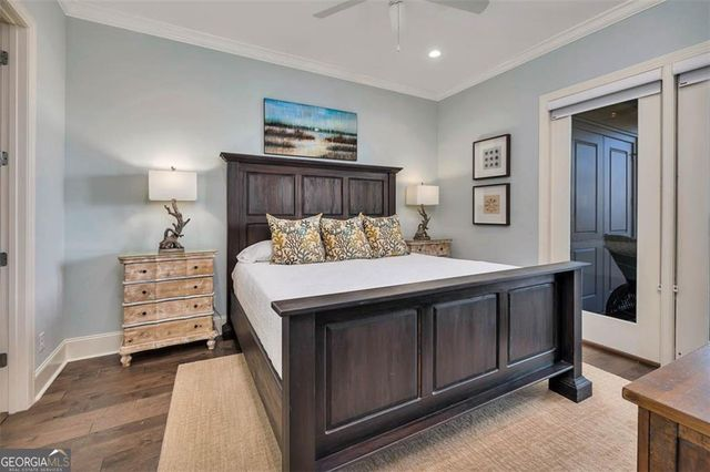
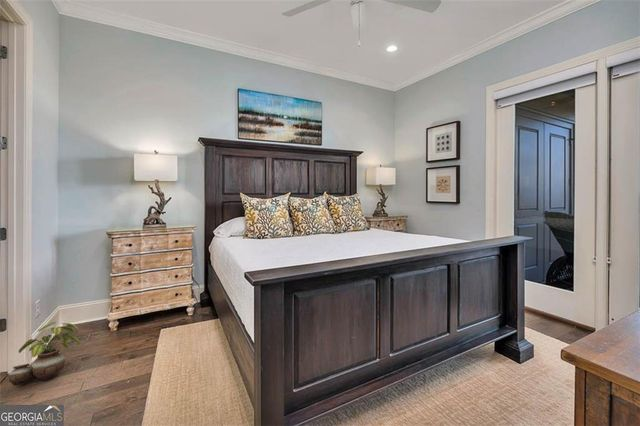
+ potted plant (48, 350)
